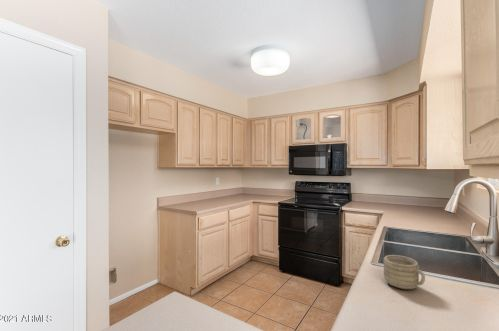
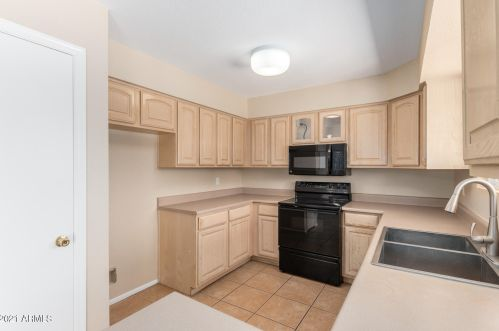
- mug (404, 274)
